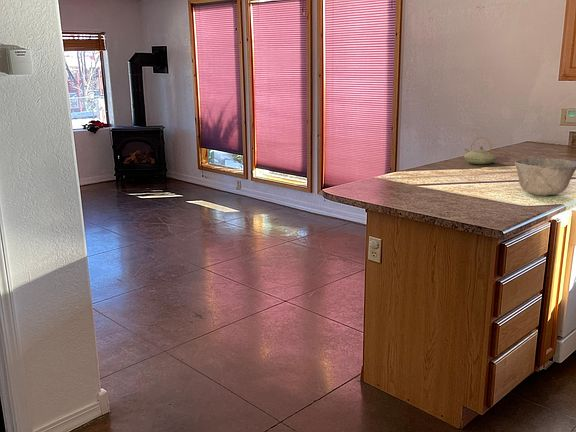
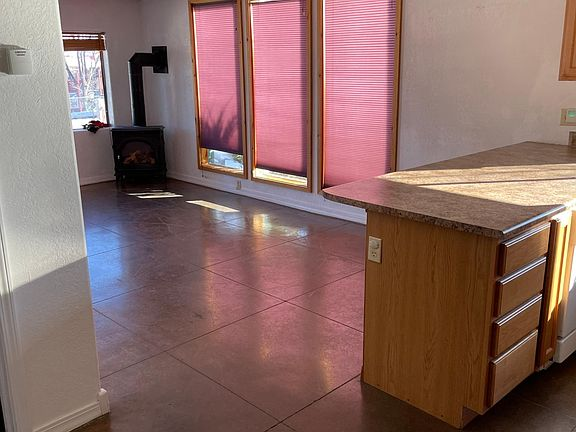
- bowl (545, 178)
- teapot (479, 149)
